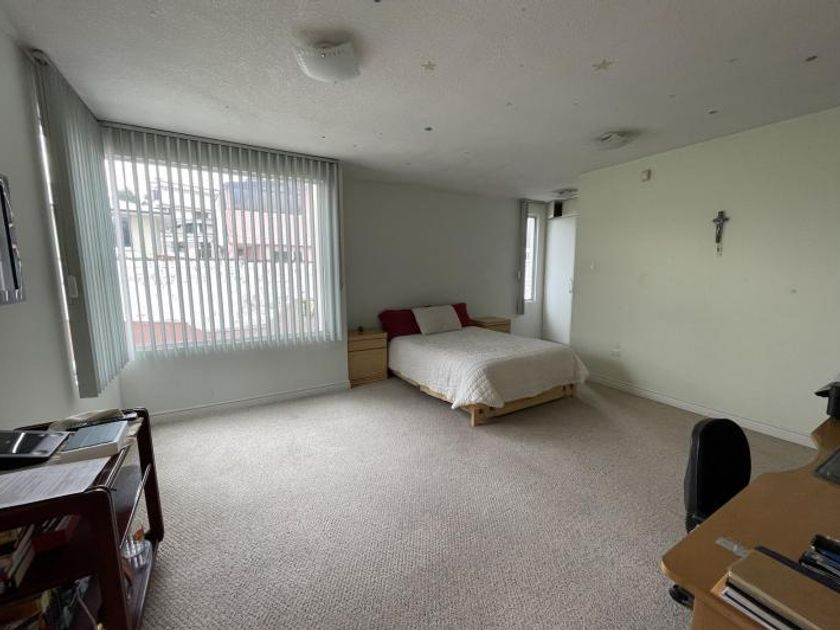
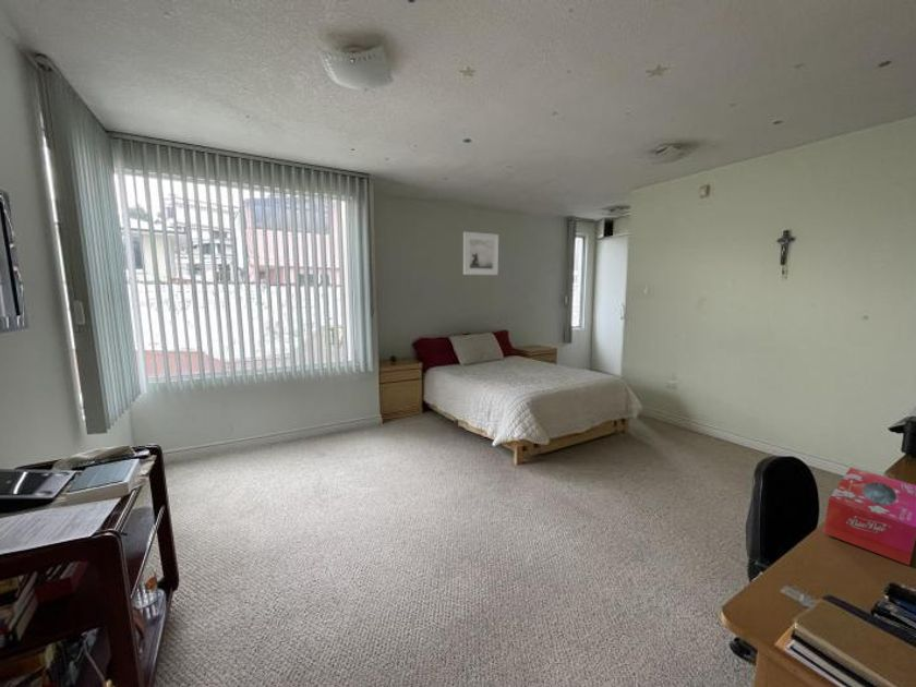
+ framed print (481, 254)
+ tissue box (876, 509)
